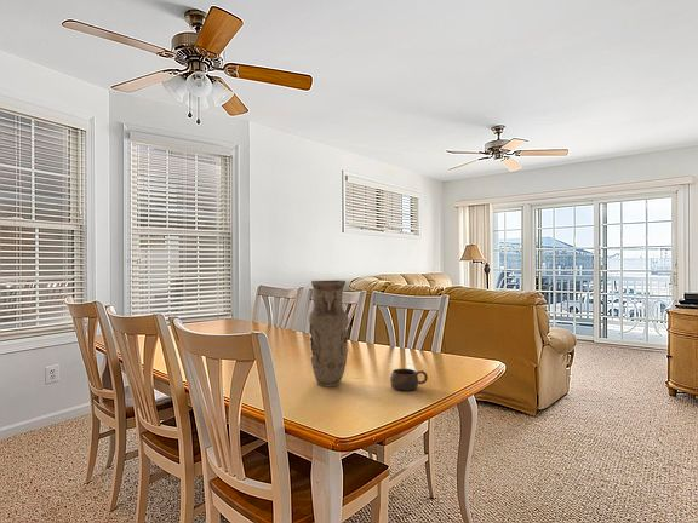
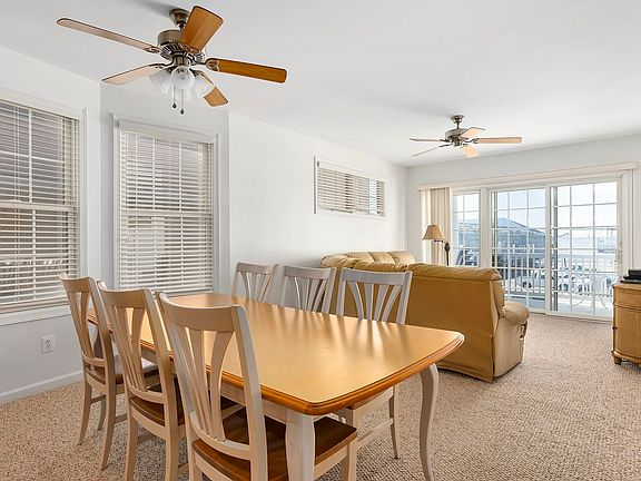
- vase (328, 331)
- cup (408, 379)
